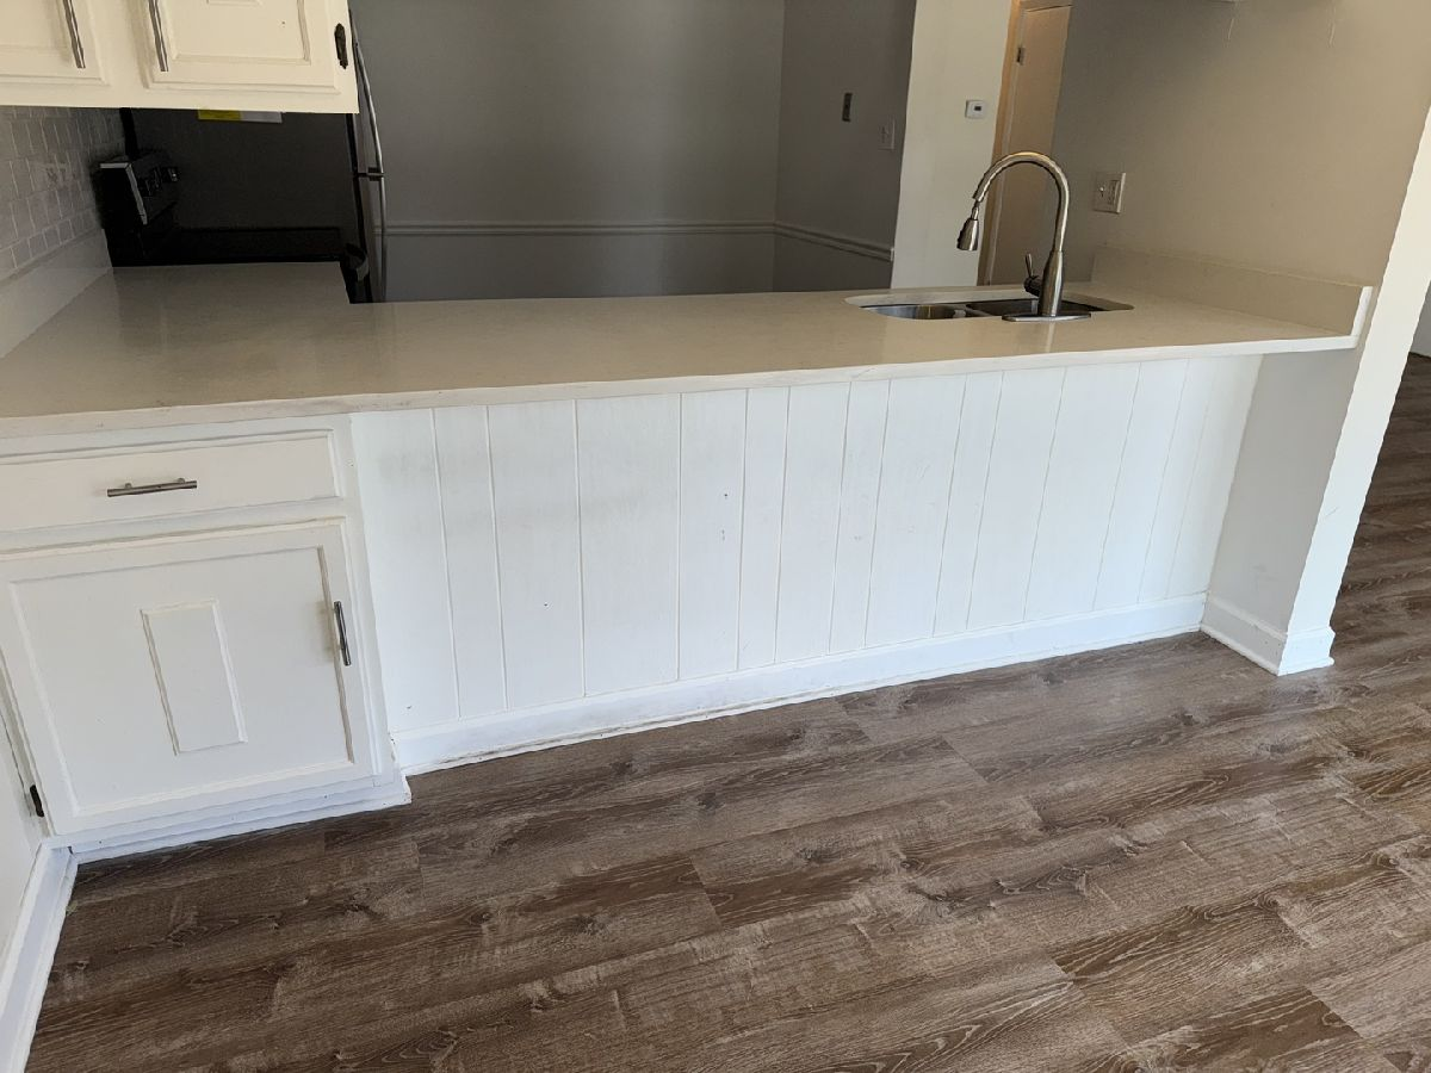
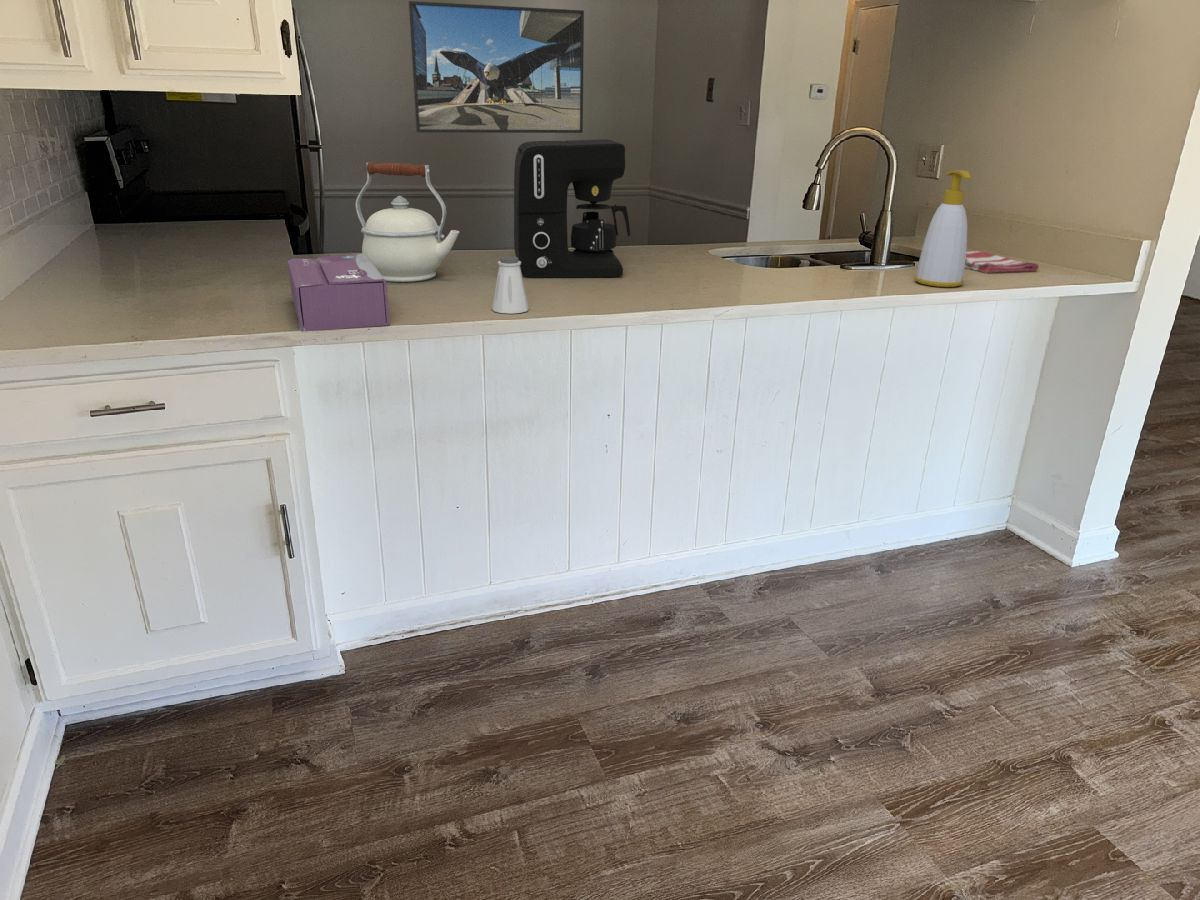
+ saltshaker (509, 283)
+ tissue box (336, 289)
+ kettle (407, 221)
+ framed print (500, 71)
+ coffee maker (576, 207)
+ dish towel (983, 259)
+ soap bottle (948, 228)
